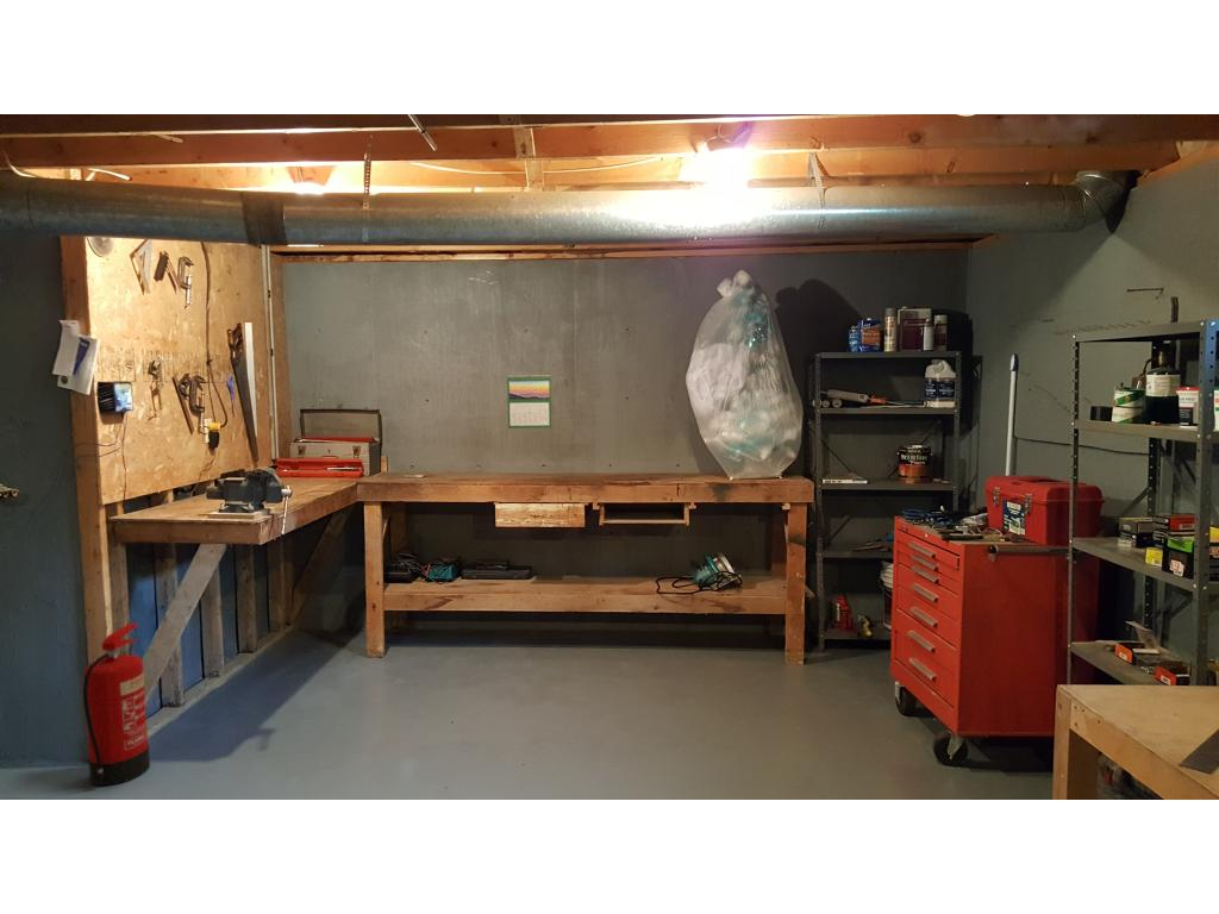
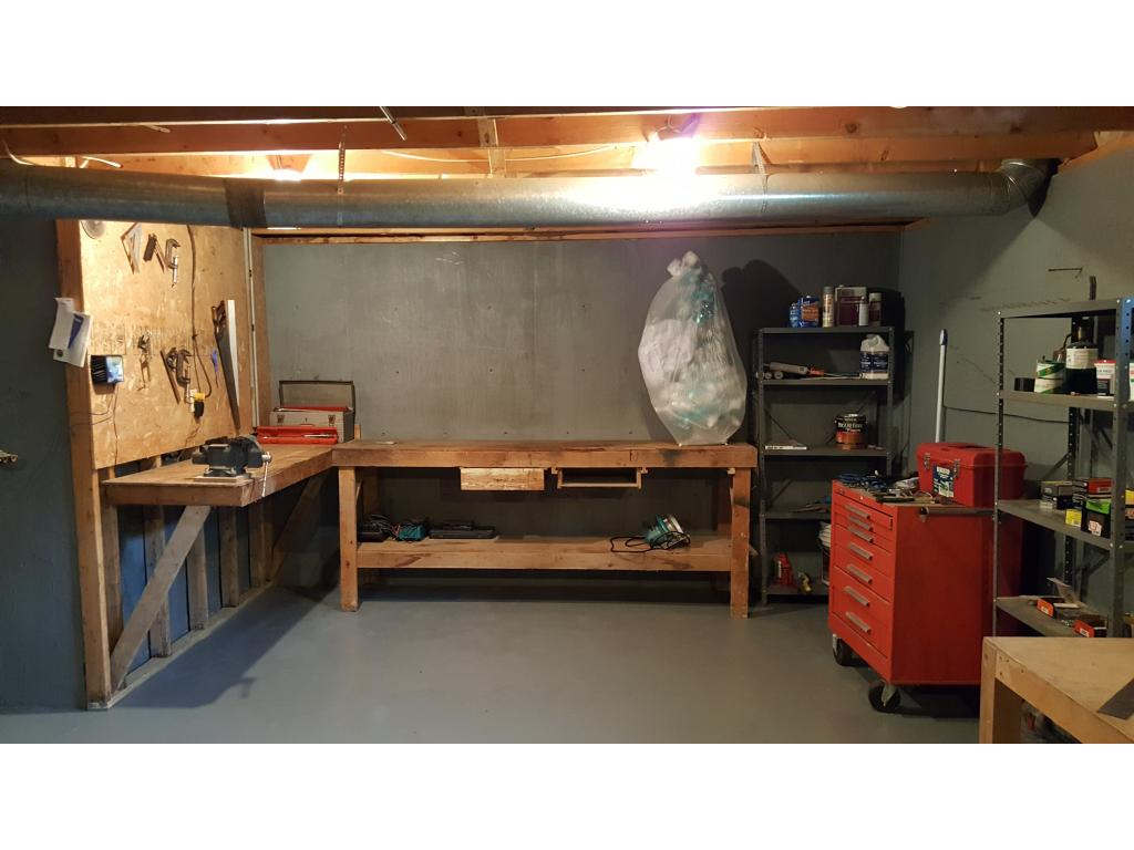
- calendar (529, 401)
- fire extinguisher (113, 705)
